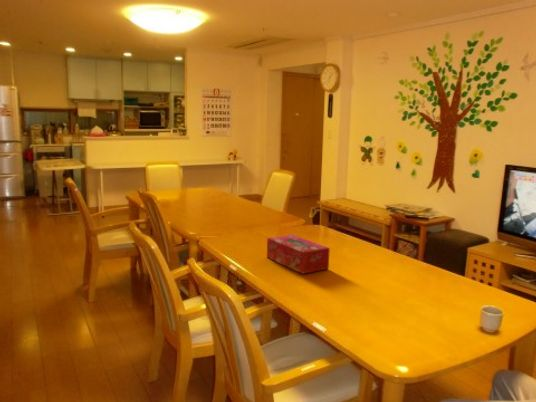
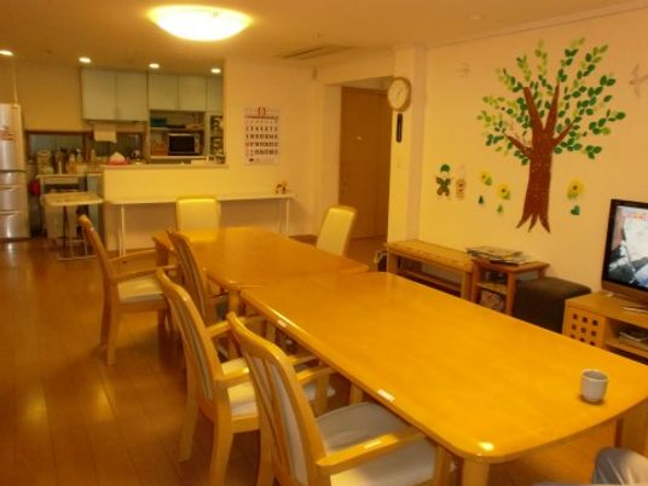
- tissue box (296, 252)
